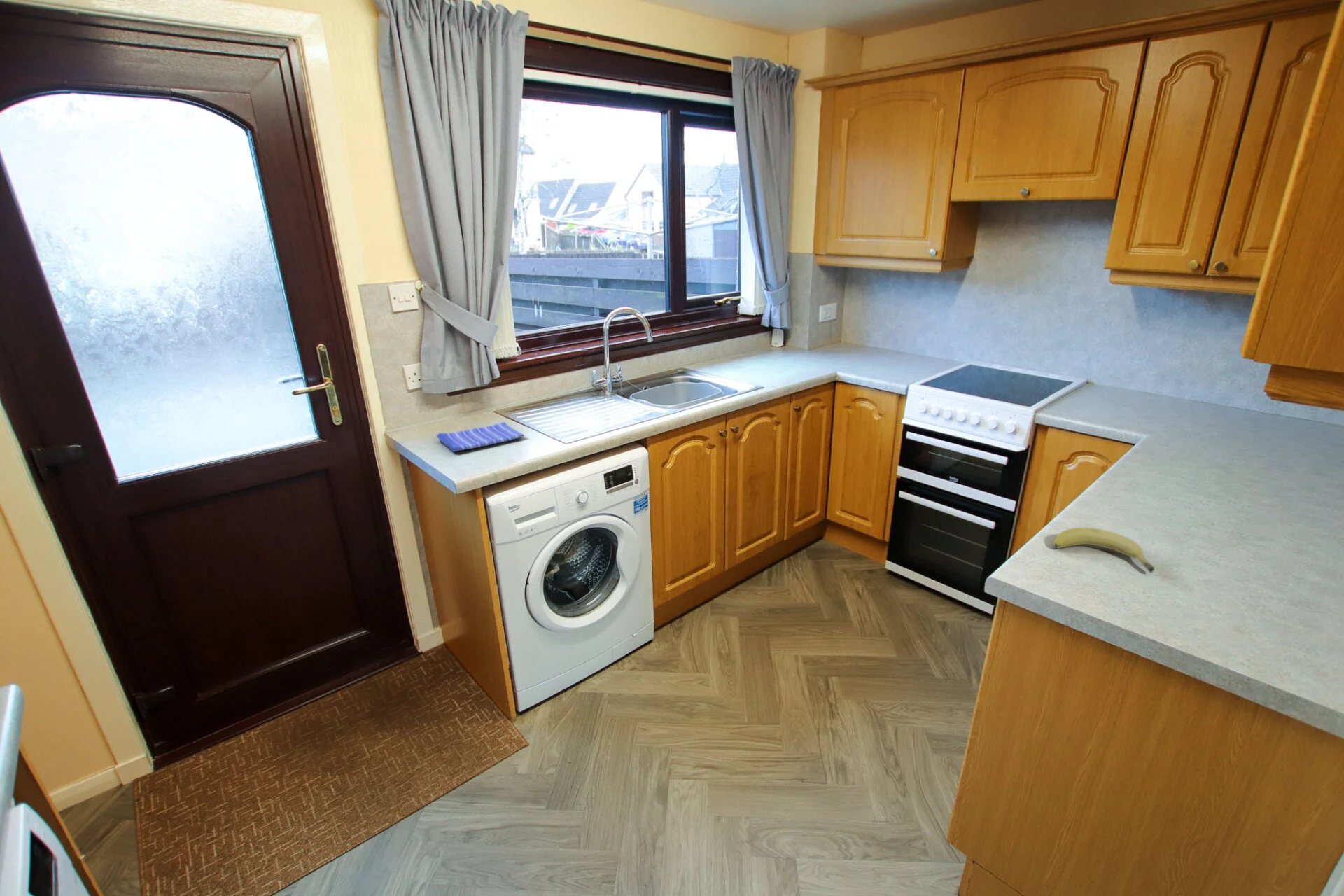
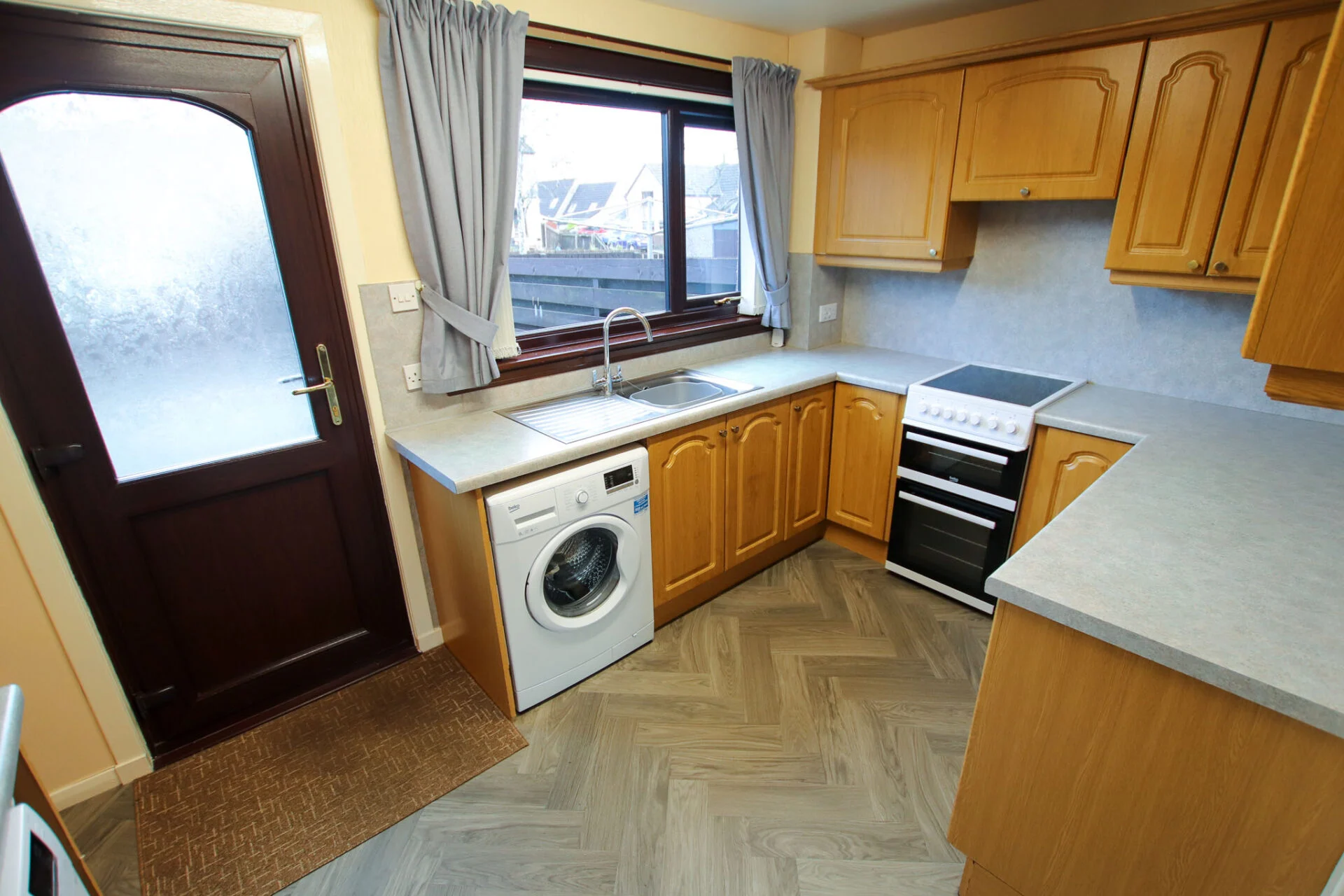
- fruit (1103, 545)
- dish towel (479, 435)
